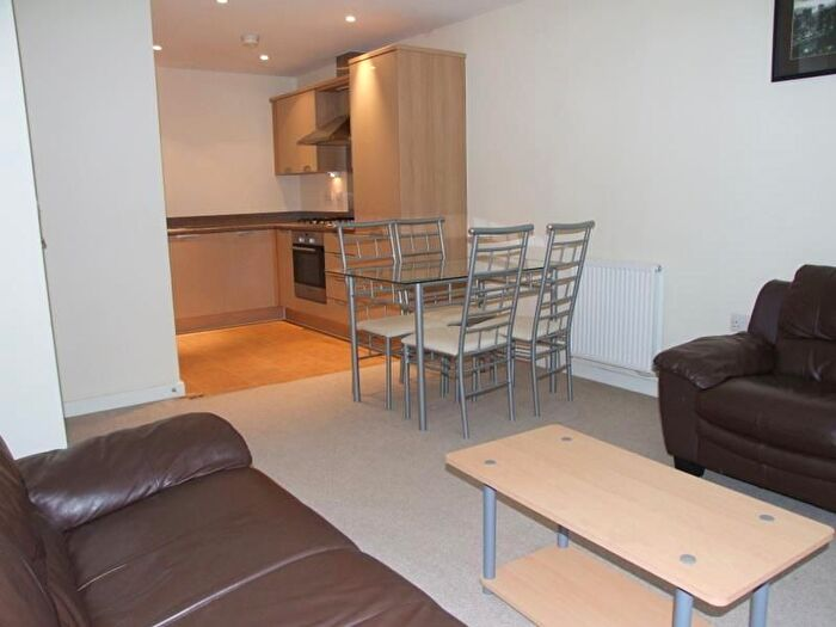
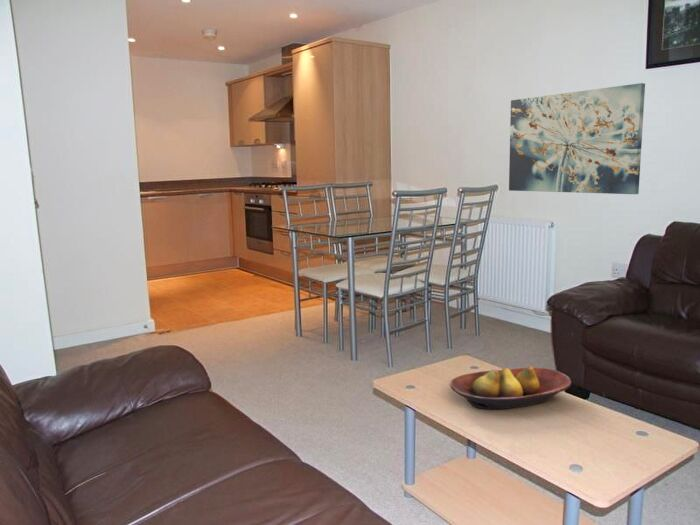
+ fruit bowl (510, 383)
+ wall art (569, 143)
